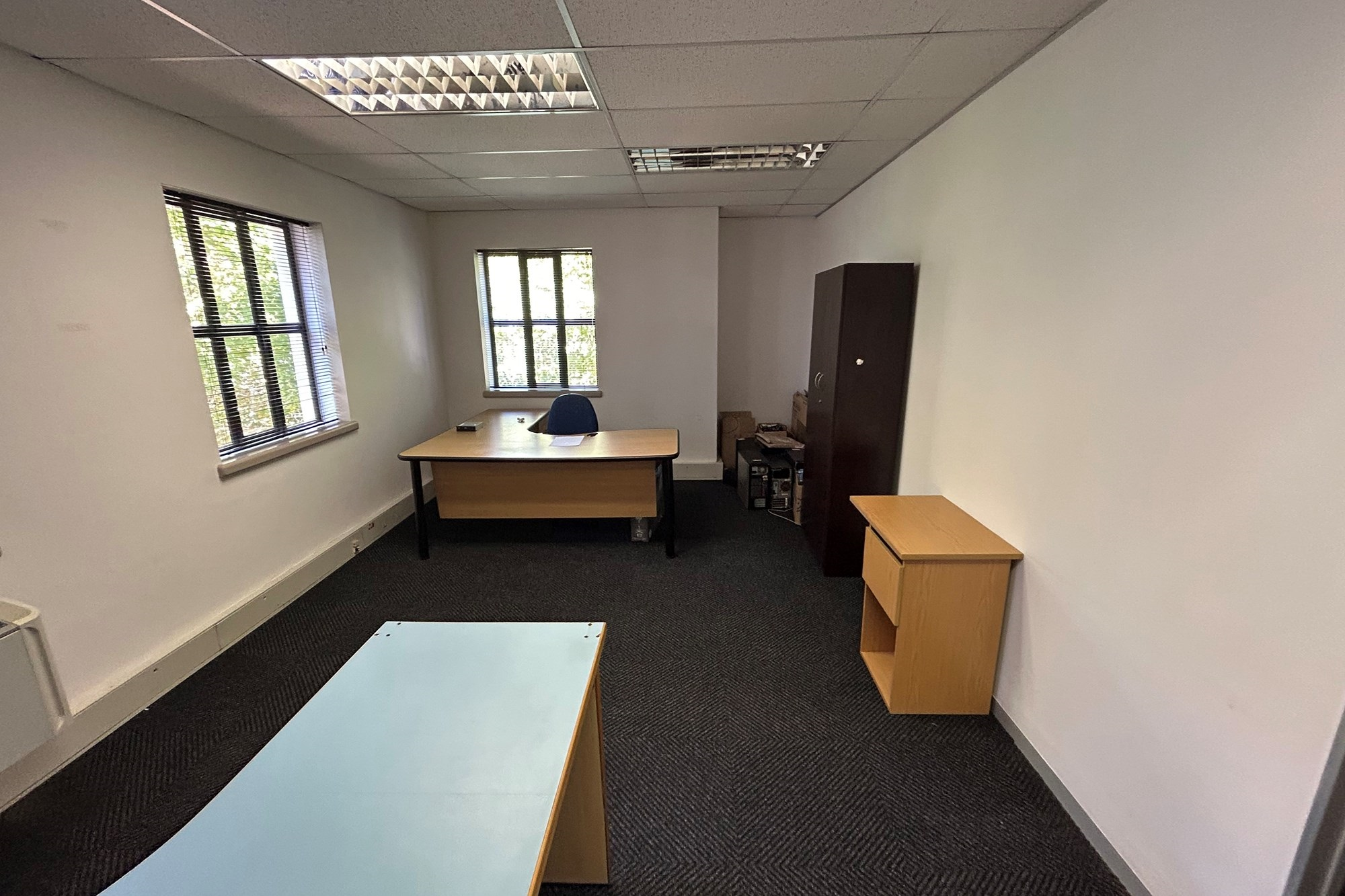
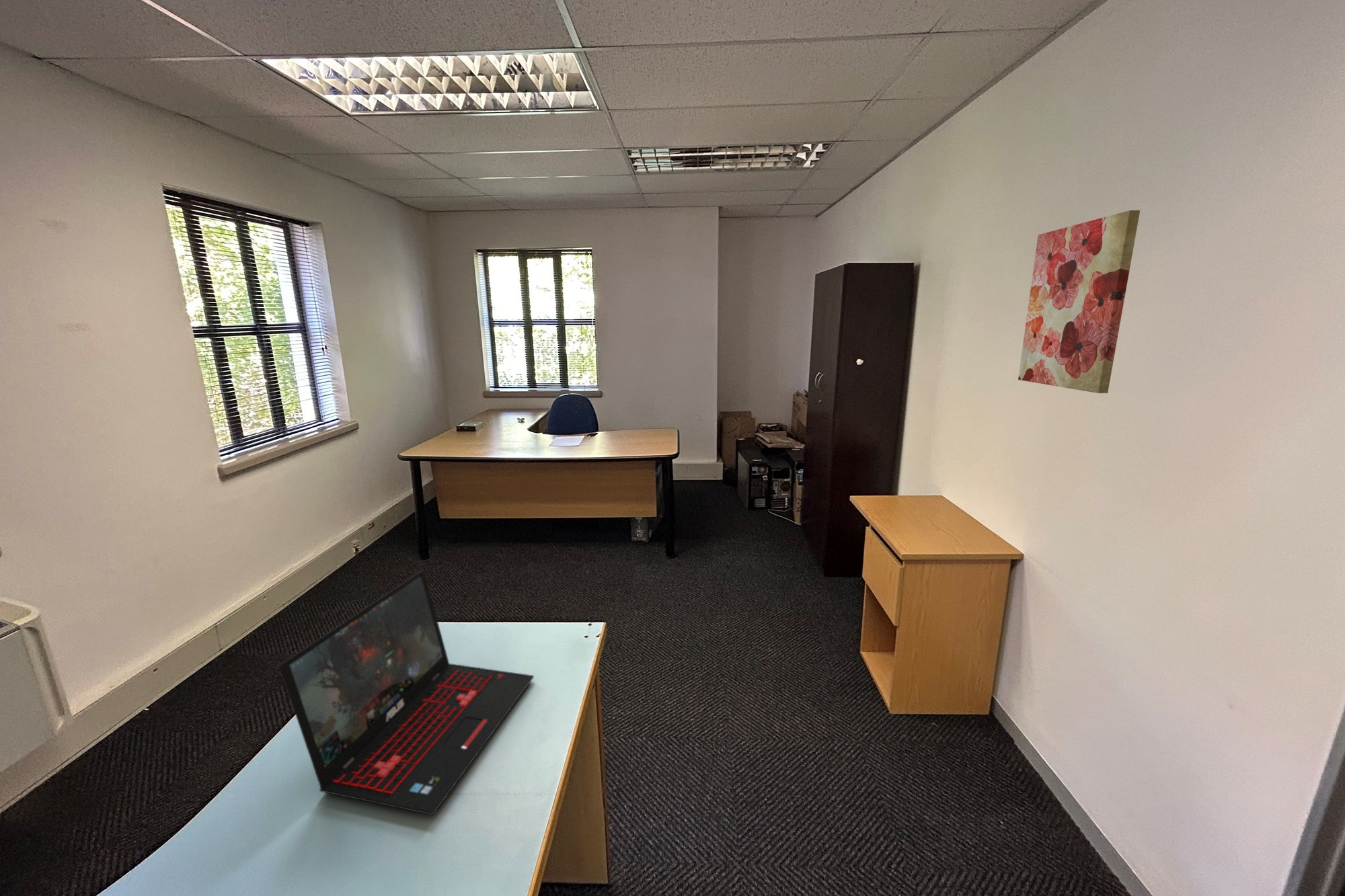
+ laptop (427, 674)
+ wall art (1070, 307)
